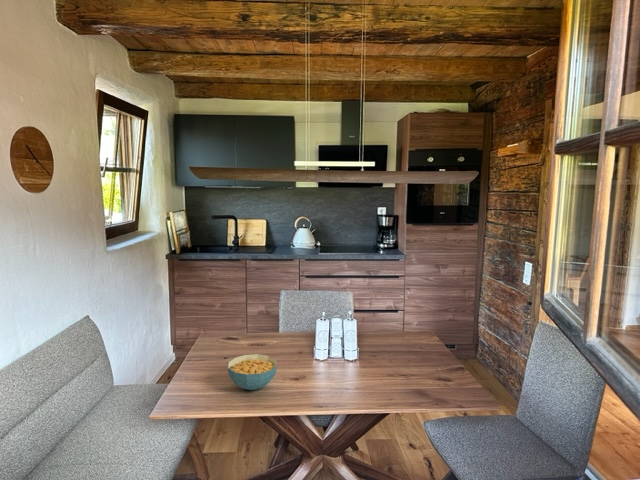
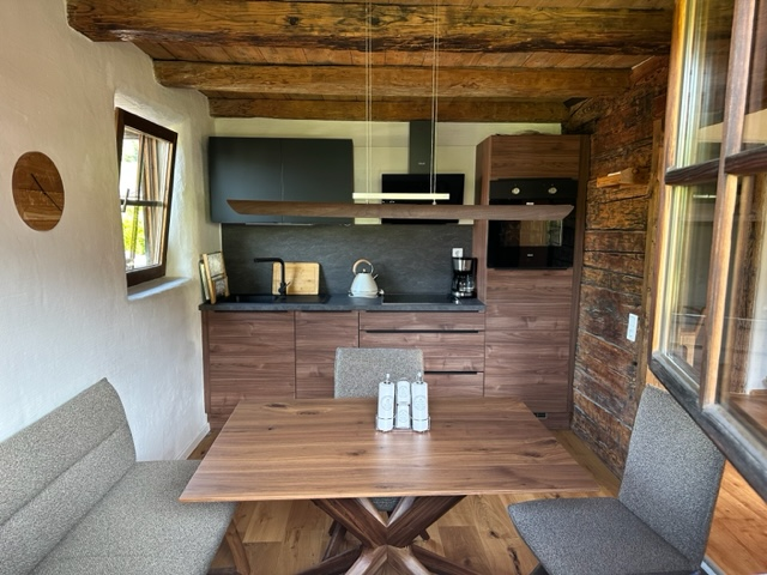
- cereal bowl (252, 375)
